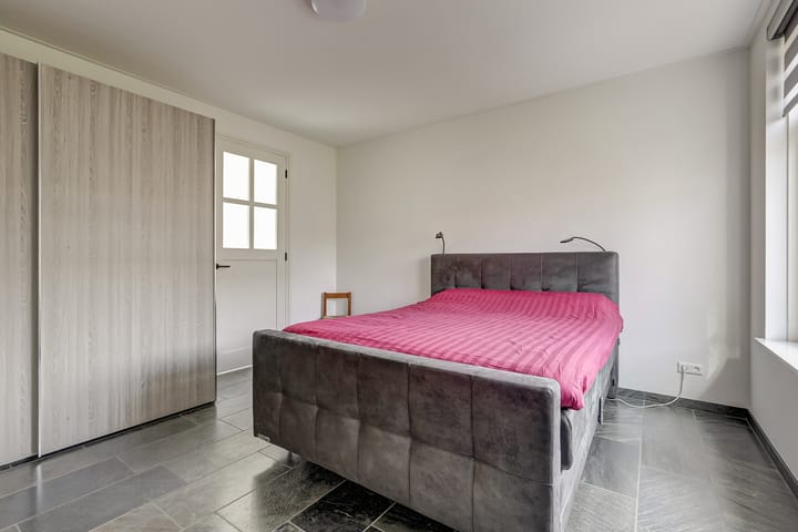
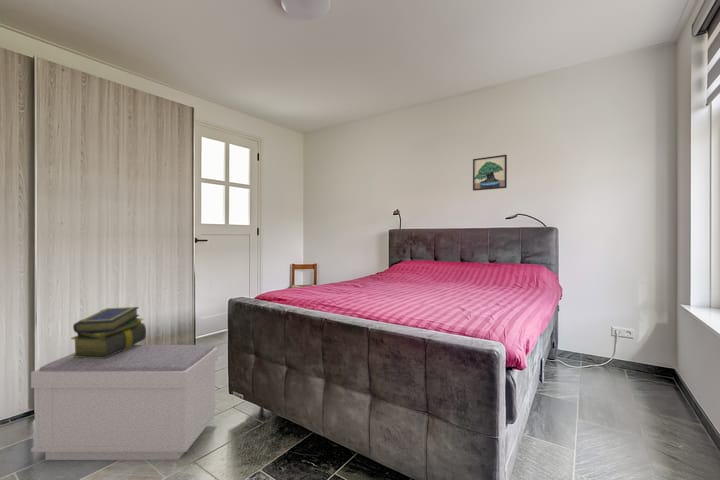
+ bench (134, 396)
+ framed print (489, 173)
+ stack of books (110, 330)
